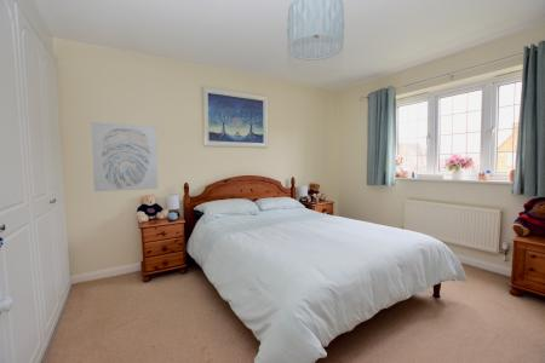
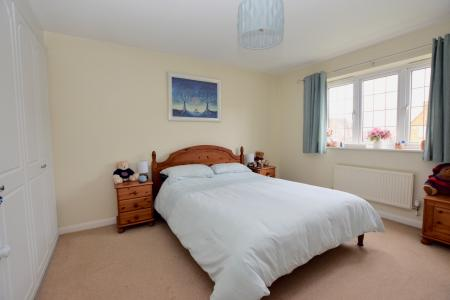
- wall art (126, 157)
